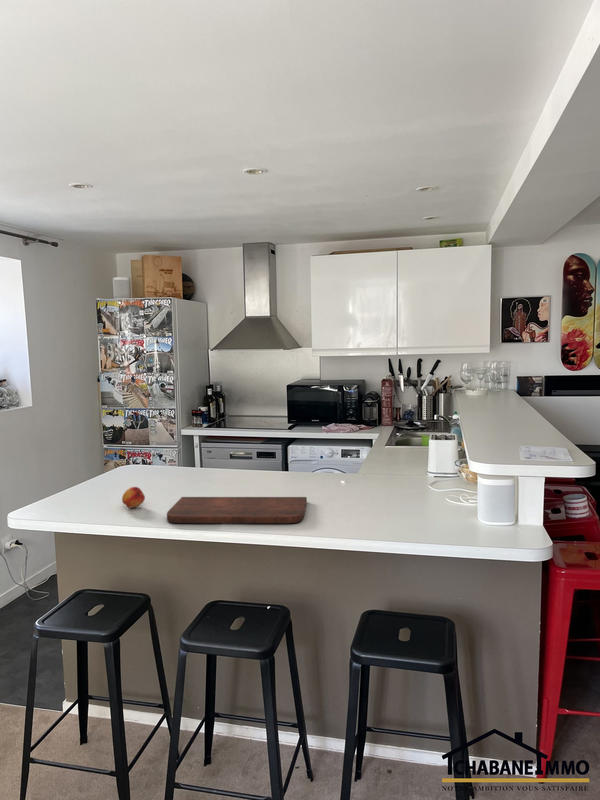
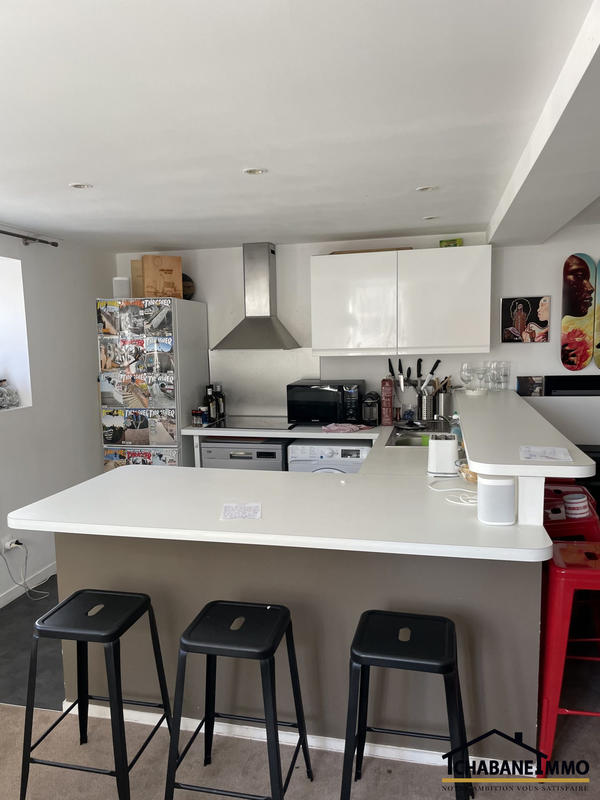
- cutting board (238, 509)
- fruit (133, 497)
